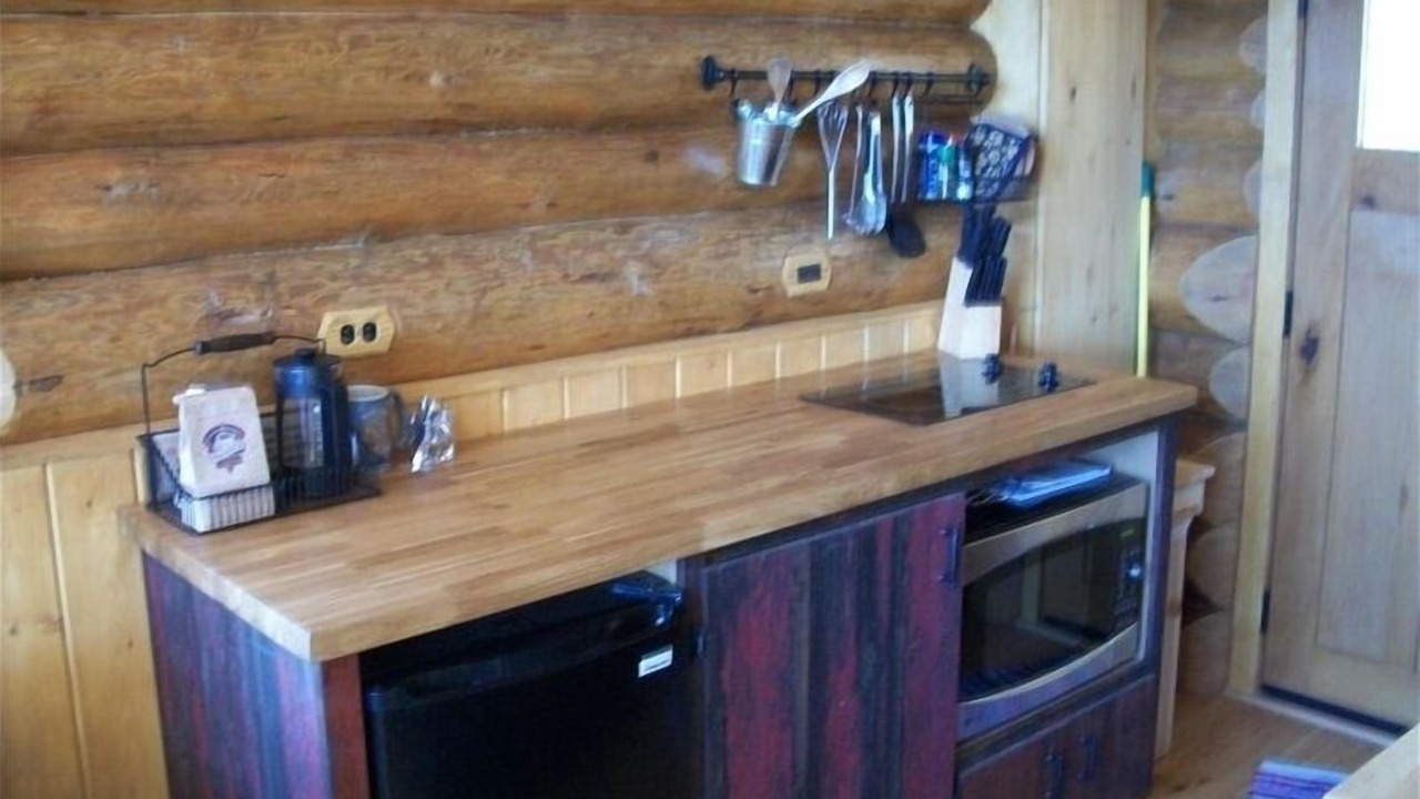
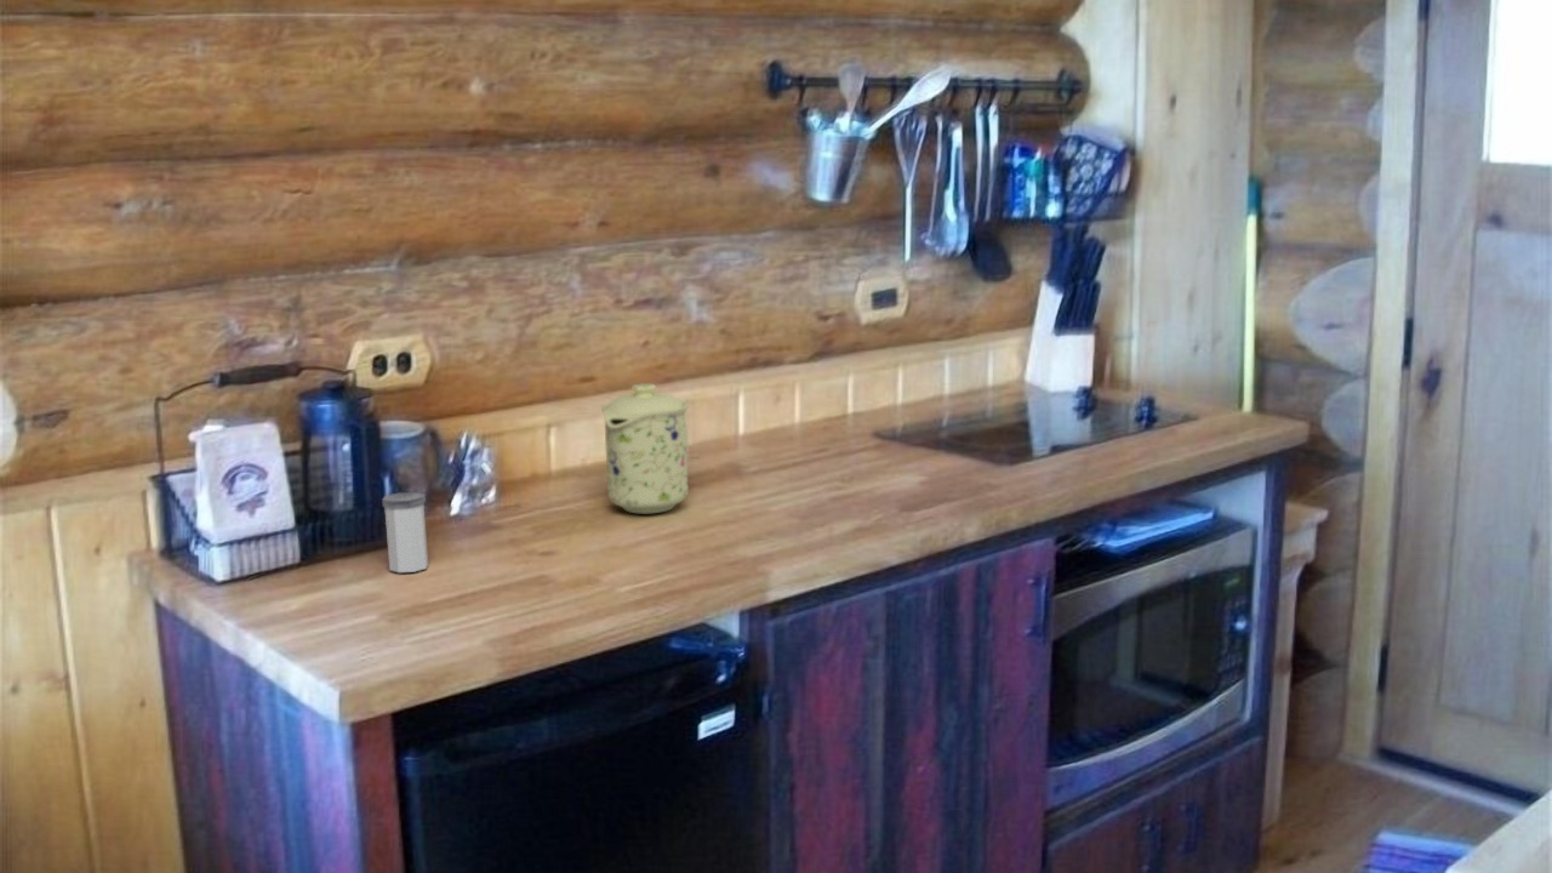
+ salt shaker (406, 532)
+ mug (650, 445)
